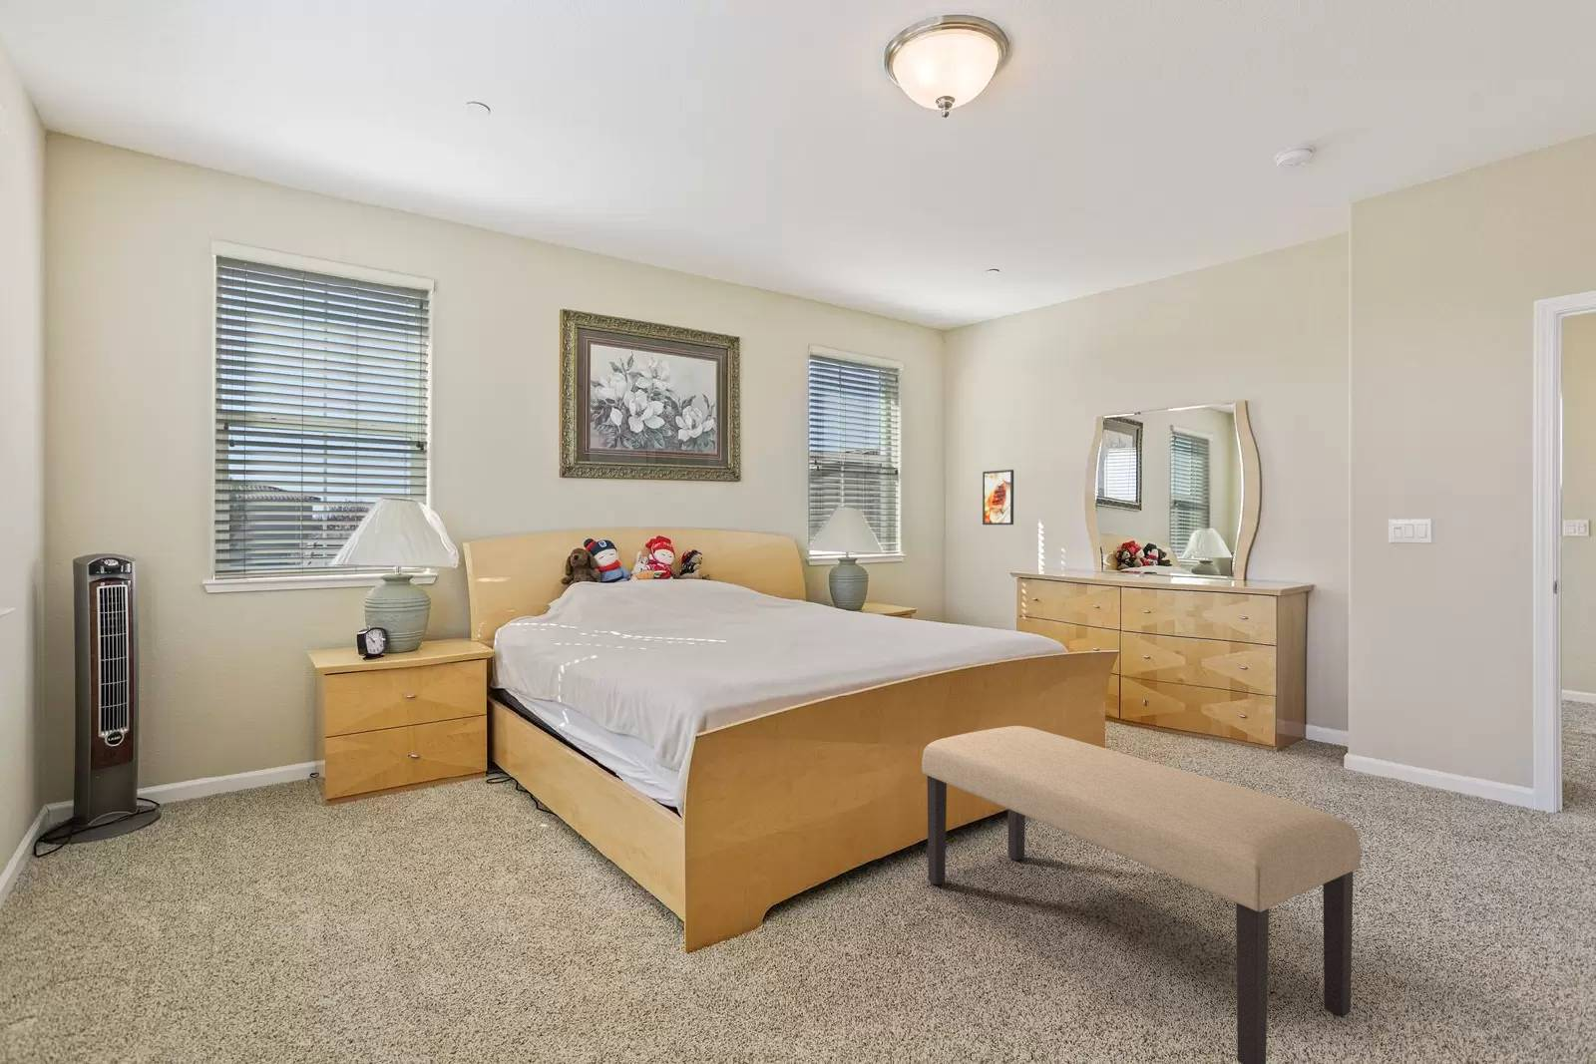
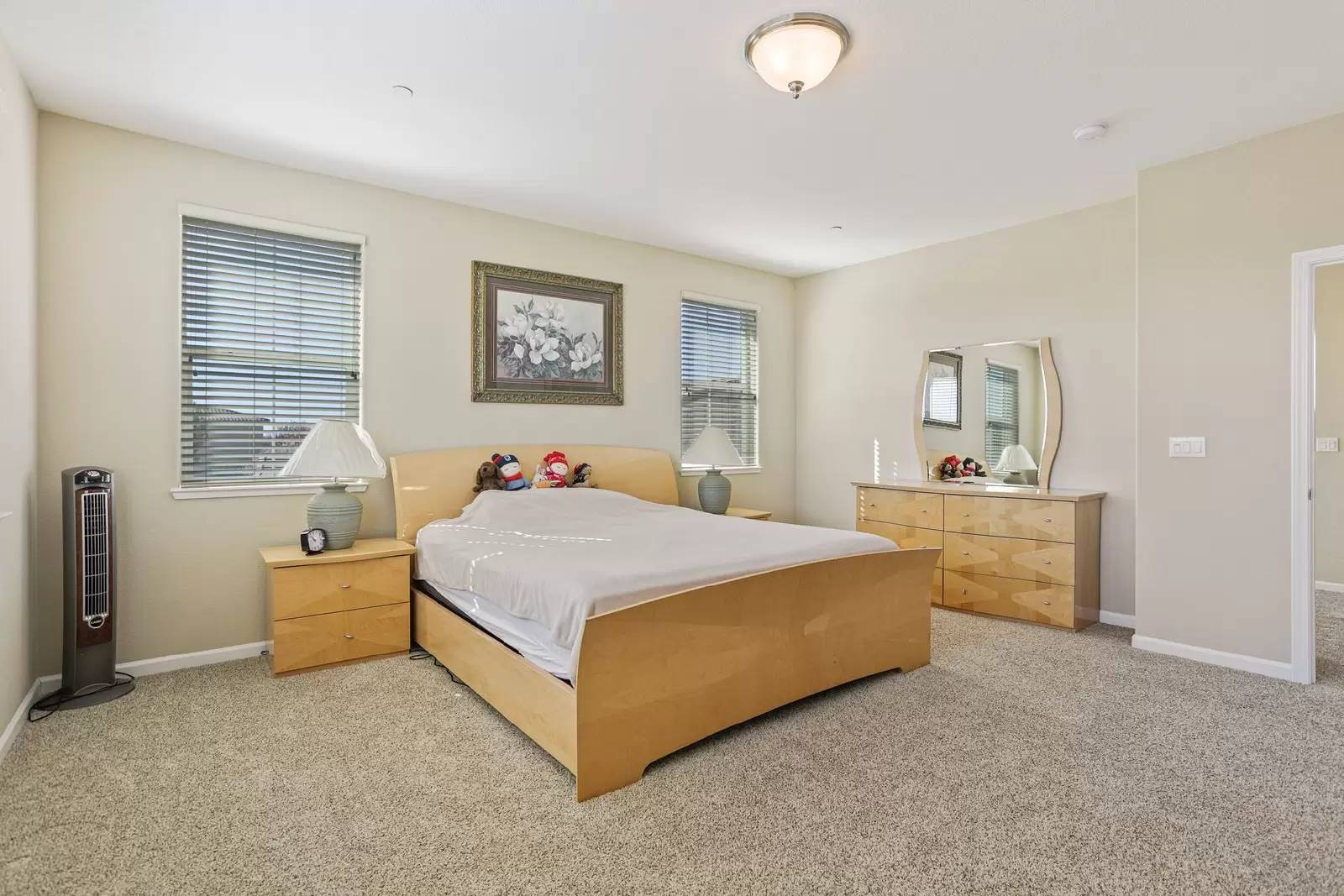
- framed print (998, 498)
- bench (1107, 849)
